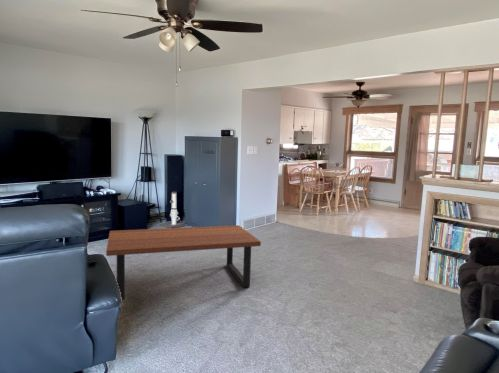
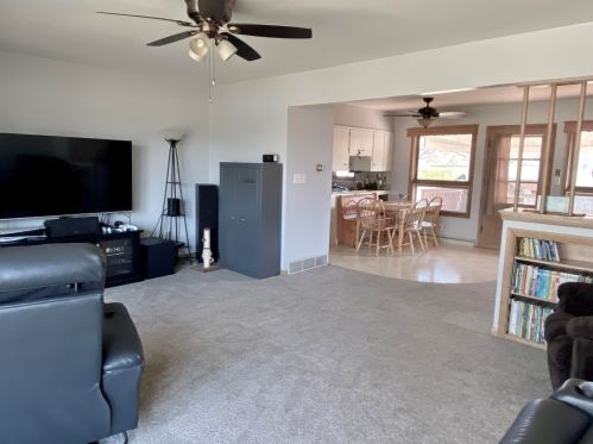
- coffee table (182, 250)
